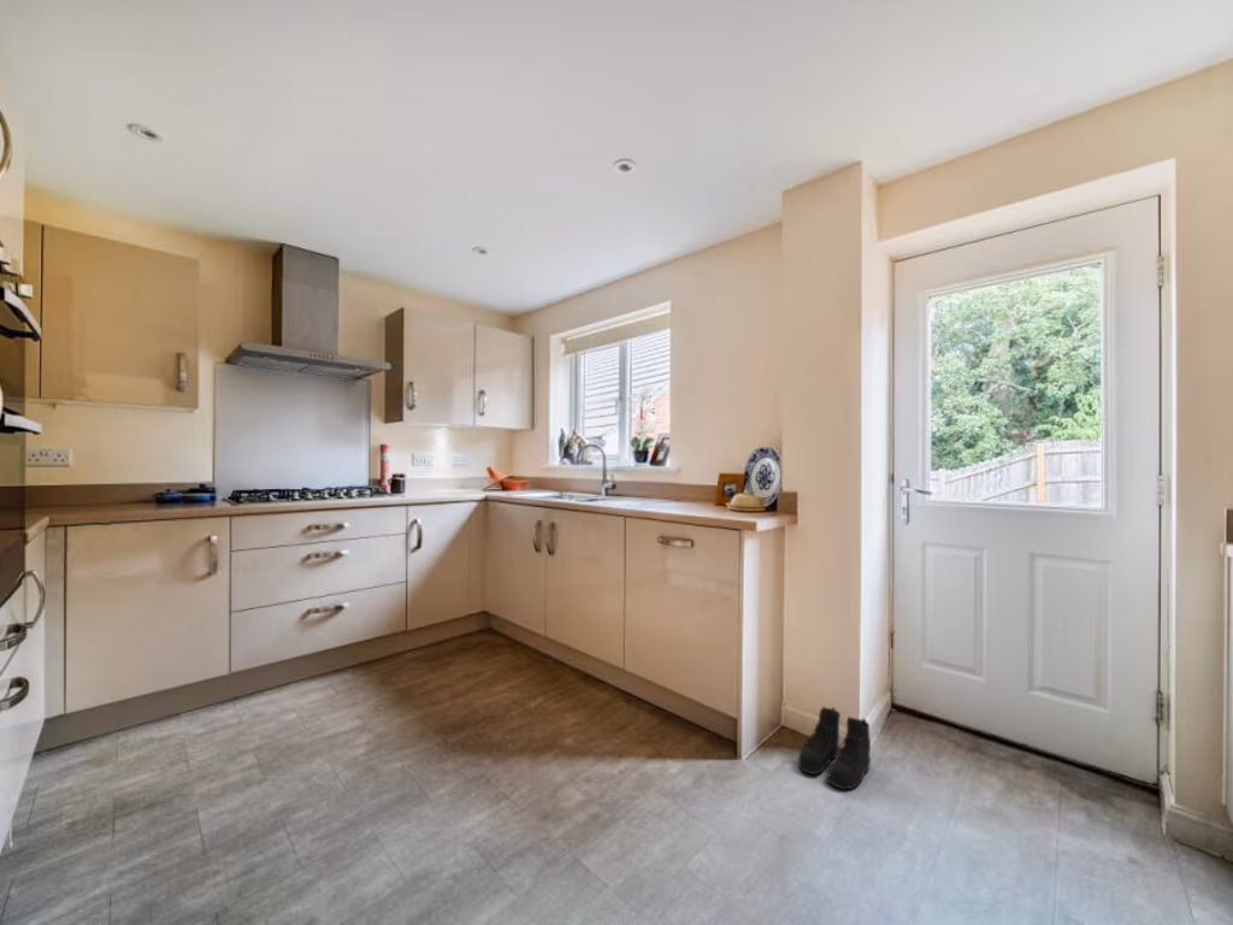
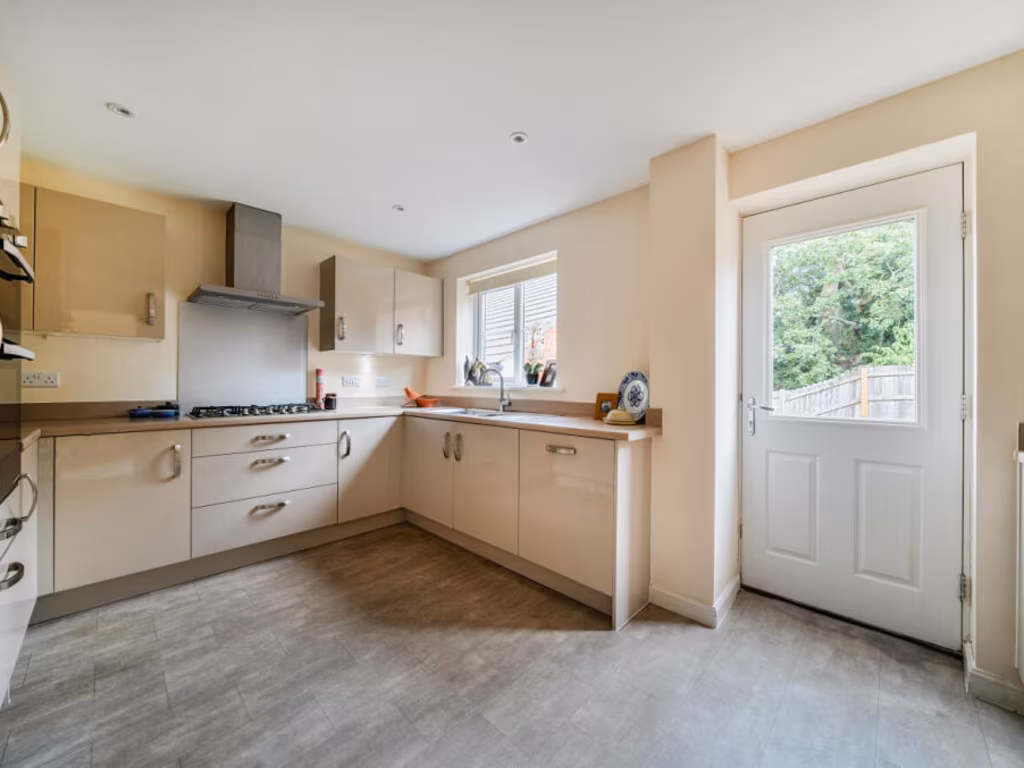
- boots (834, 741)
